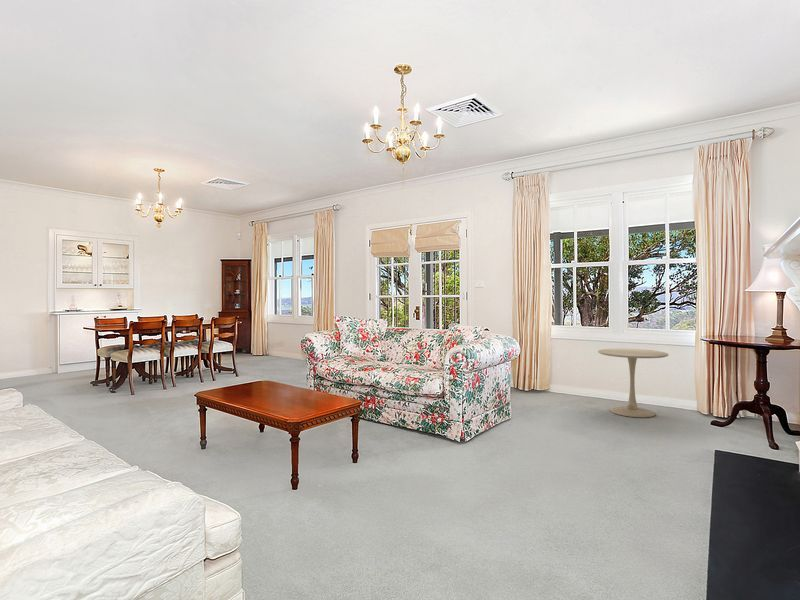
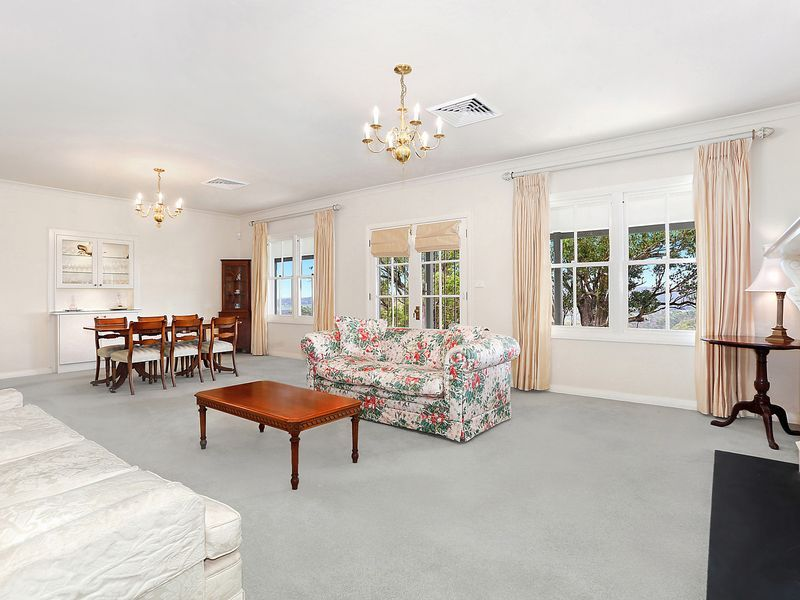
- side table (632, 382)
